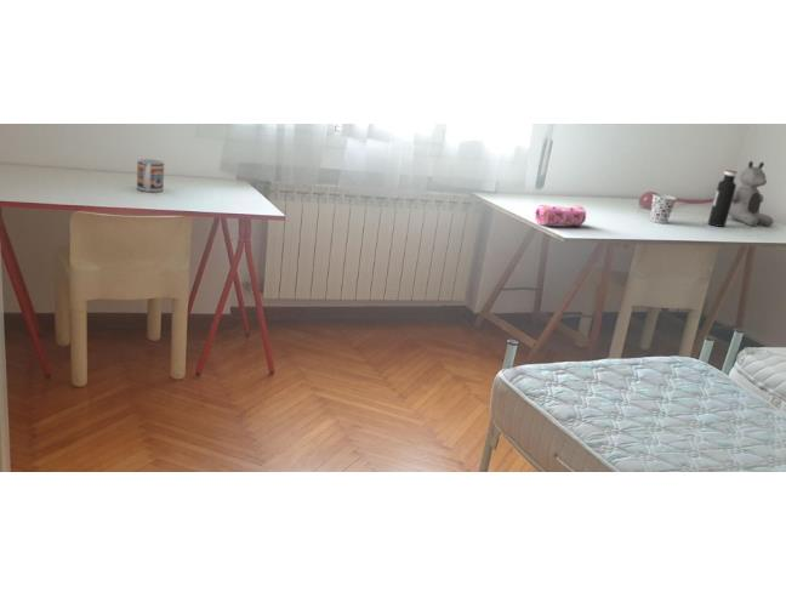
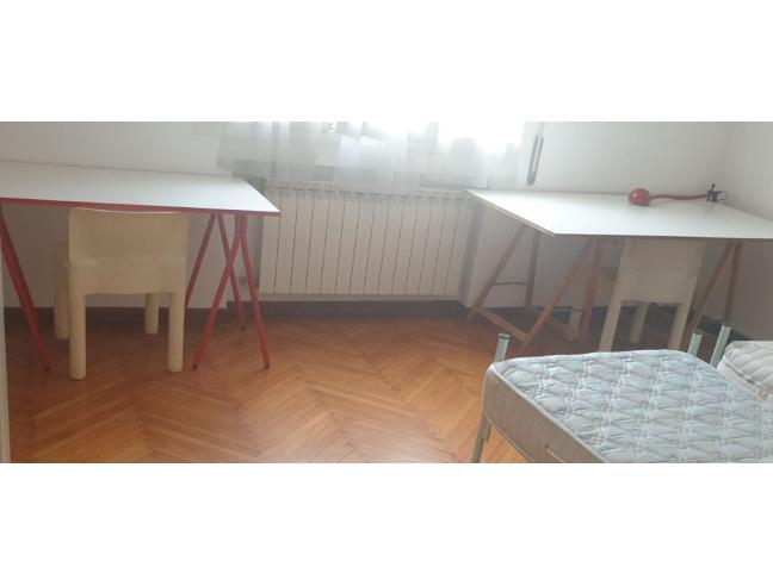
- cup (661, 209)
- pencil case (560, 215)
- water bottle (723, 198)
- mug (148, 175)
- teddy bear (754, 193)
